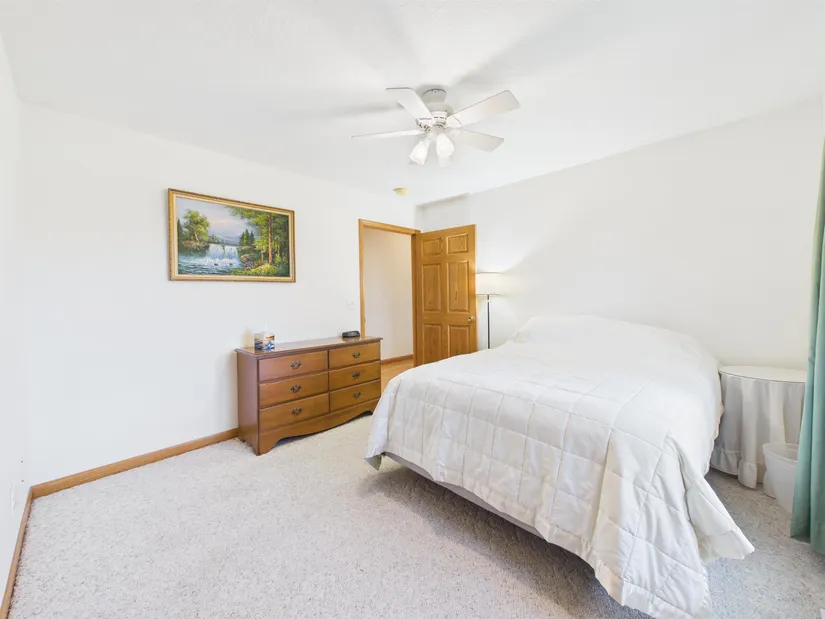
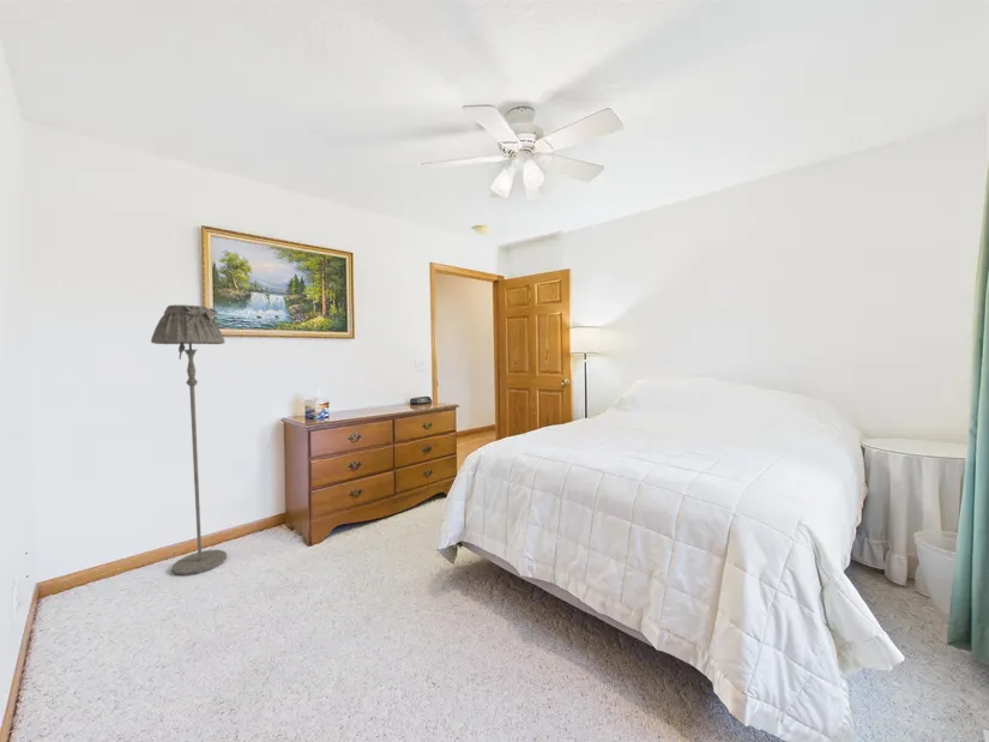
+ floor lamp (193, 436)
